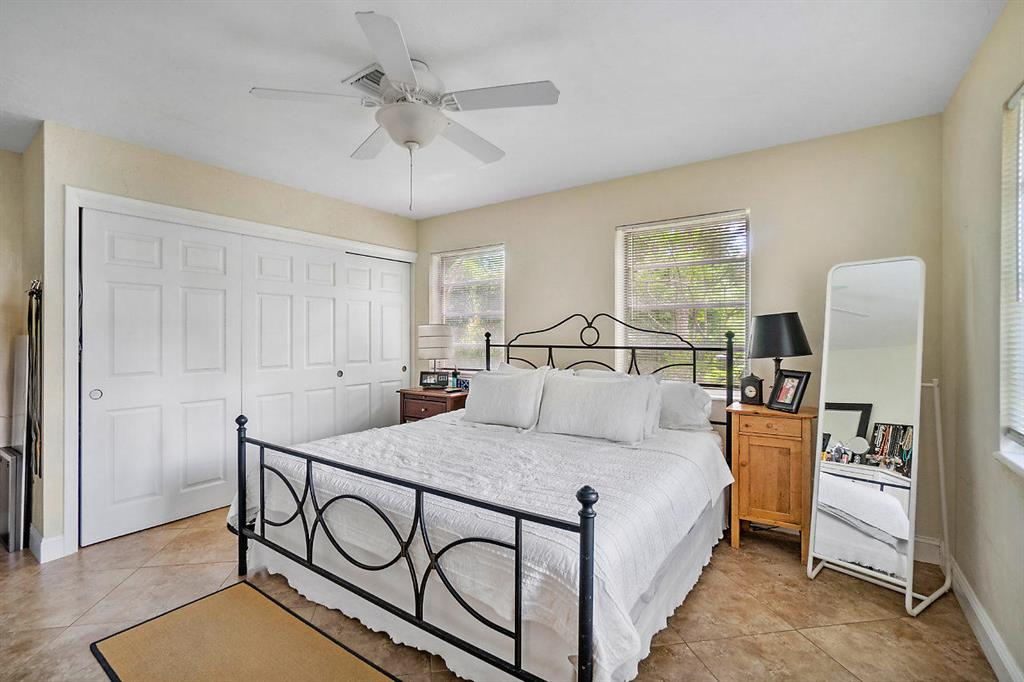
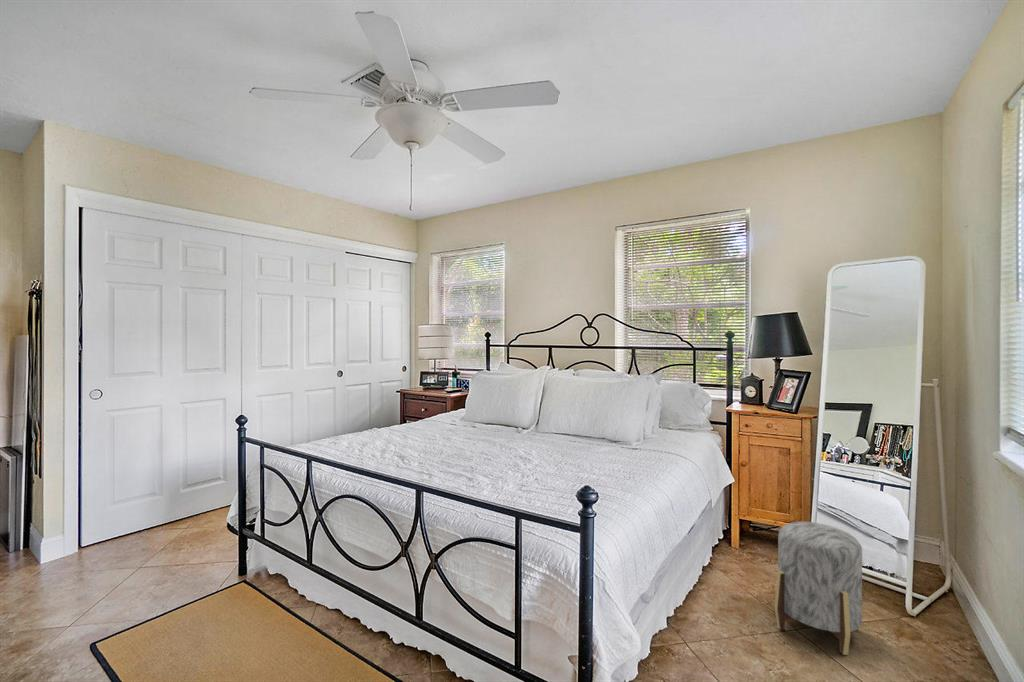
+ stool (818, 578)
